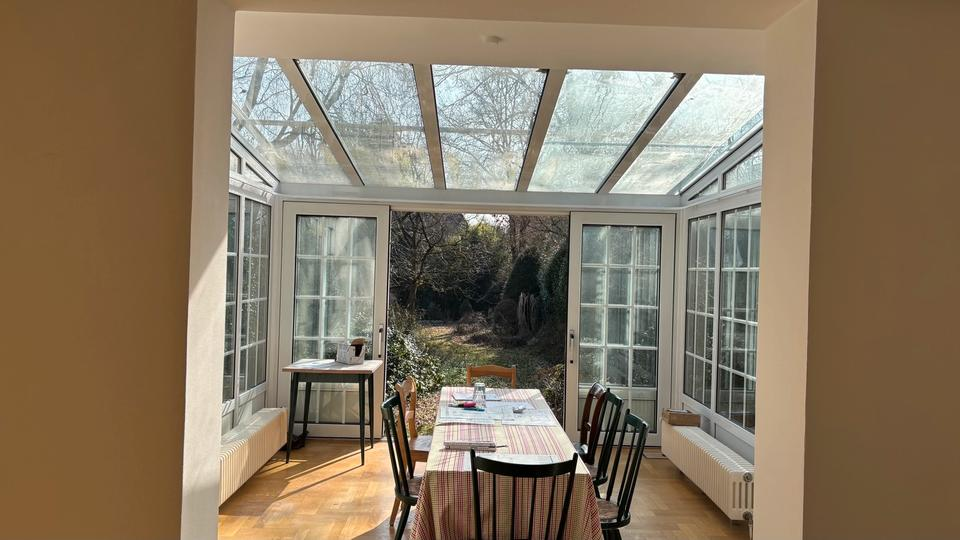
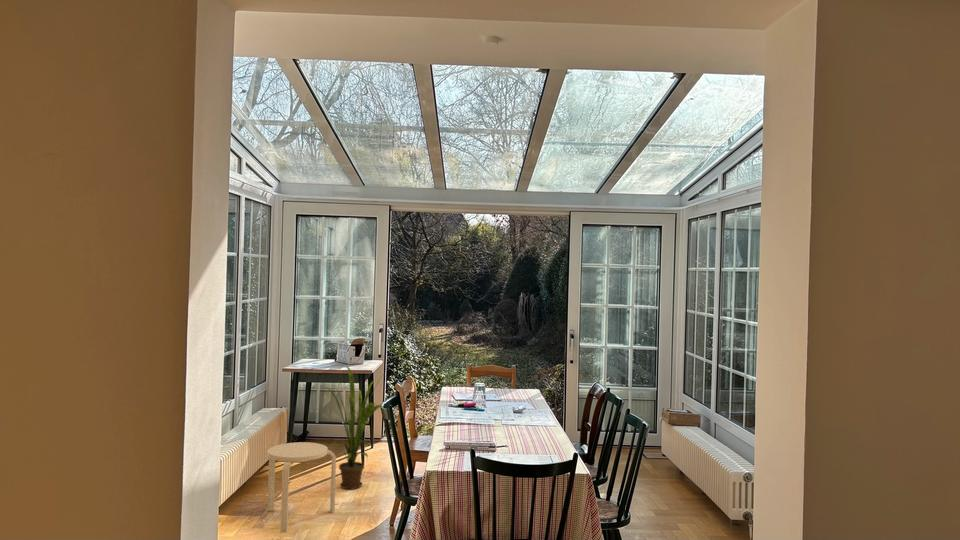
+ house plant (349, 427)
+ stool (288, 485)
